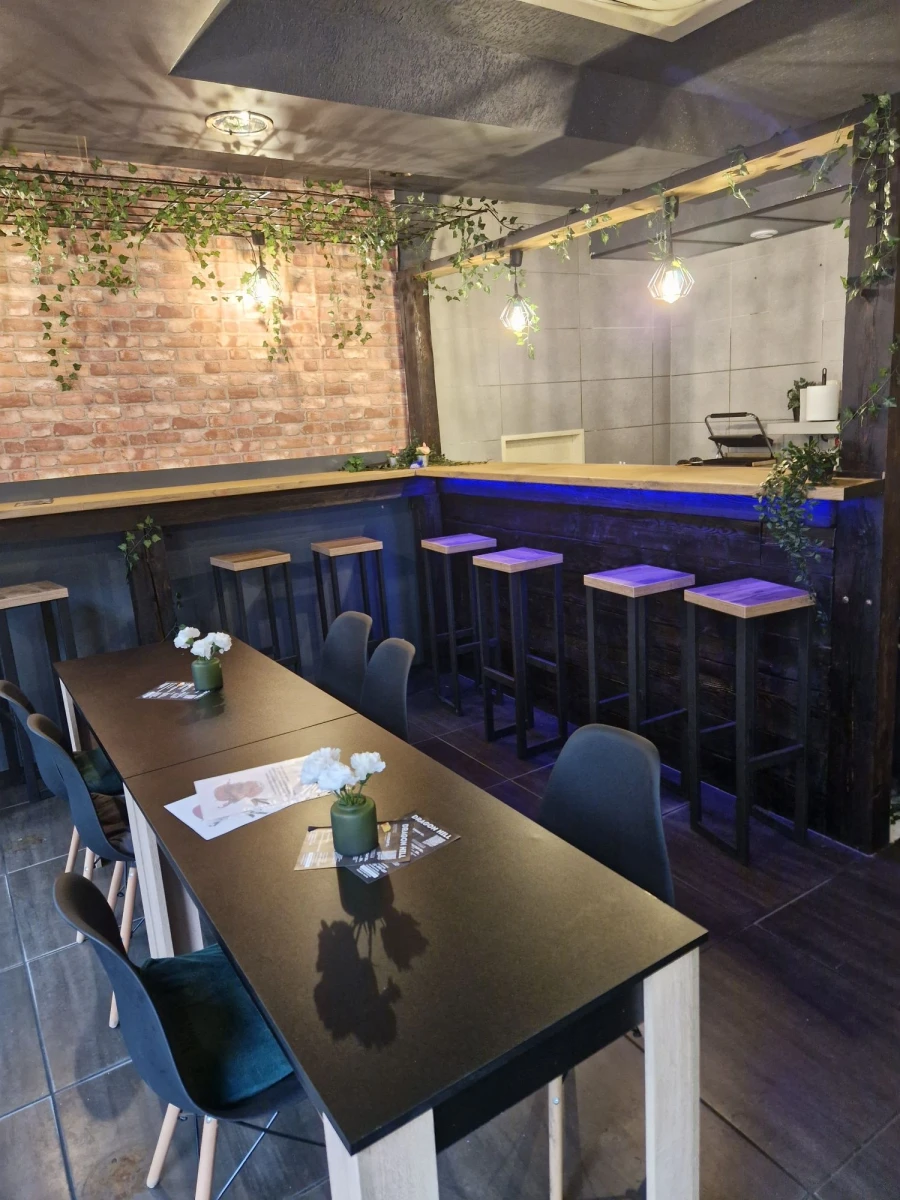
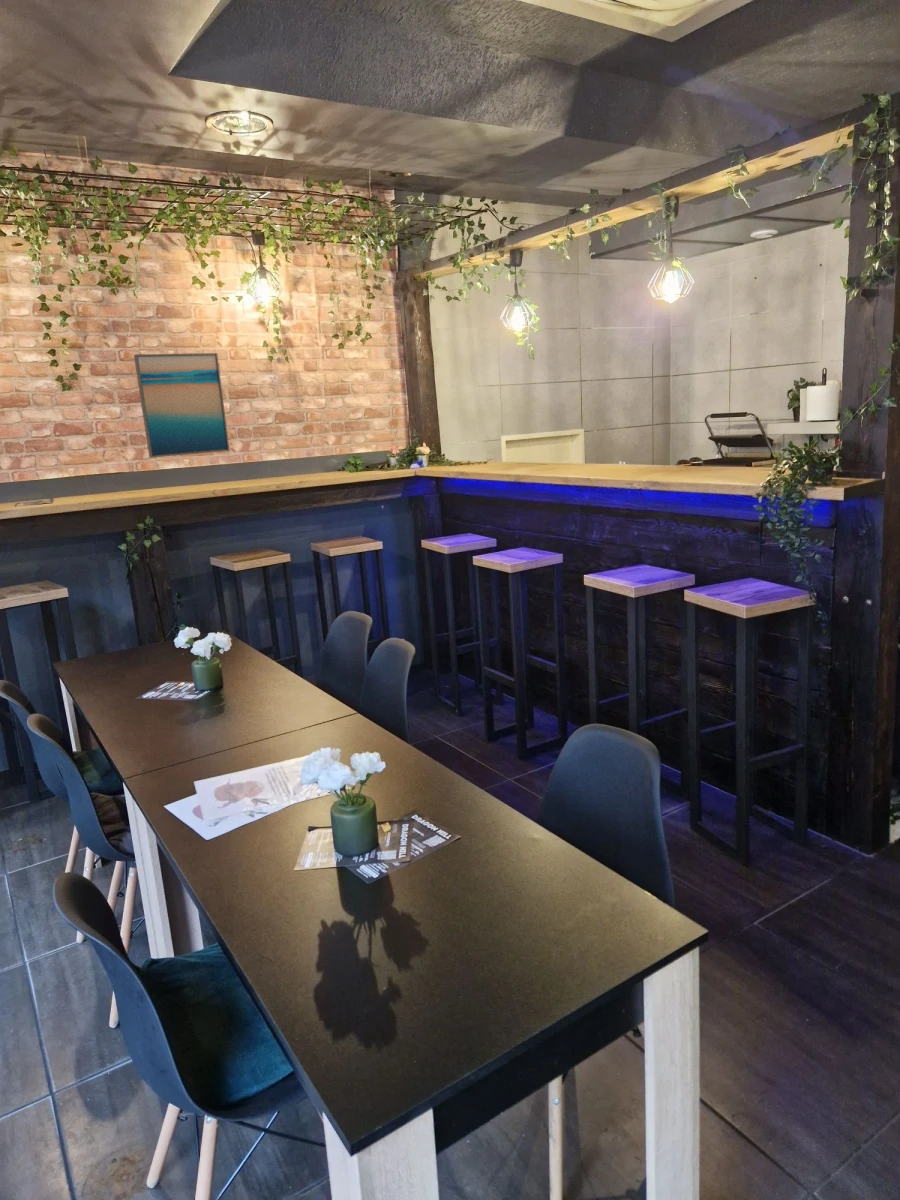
+ wall art (183, 404)
